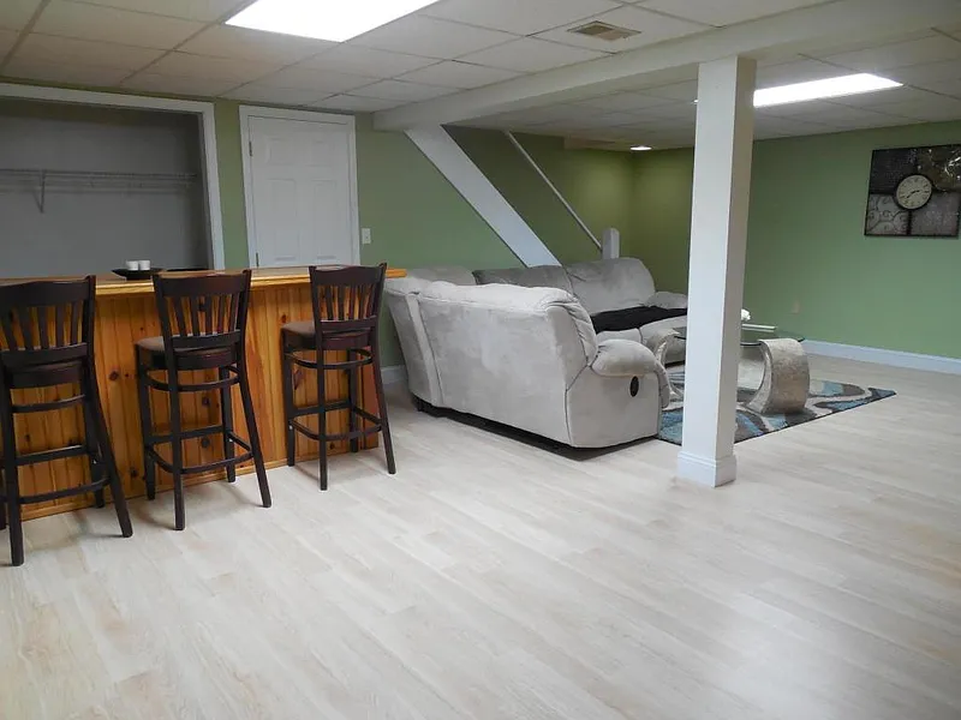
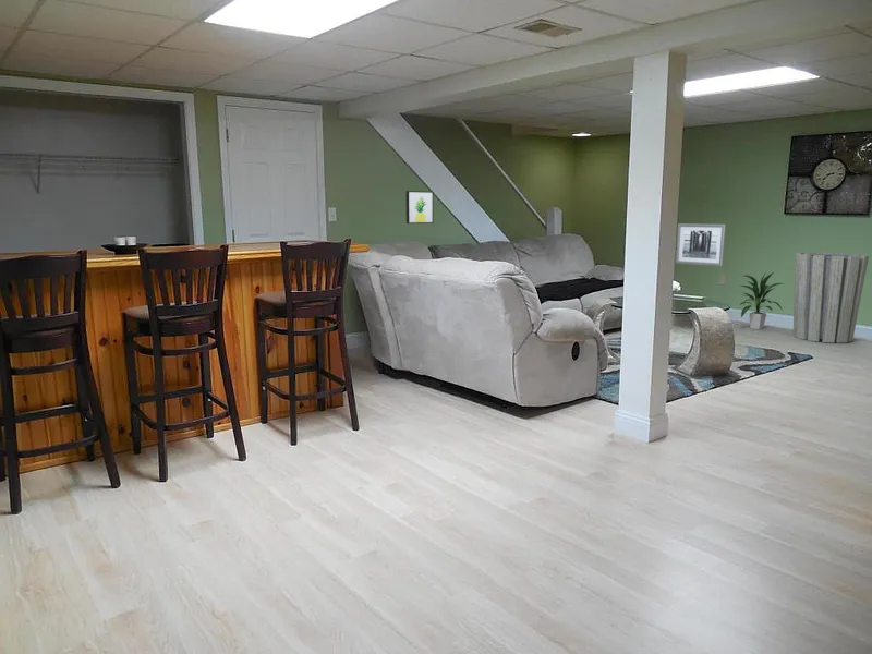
+ trash can (826, 295)
+ indoor plant (756, 299)
+ wall art (699, 244)
+ wall art (420, 207)
